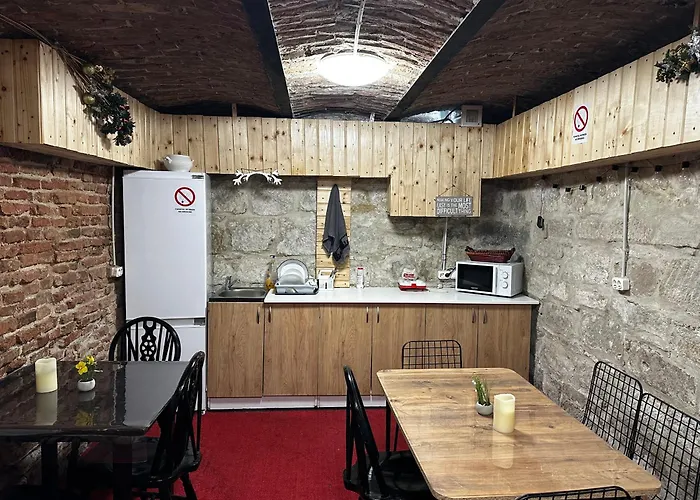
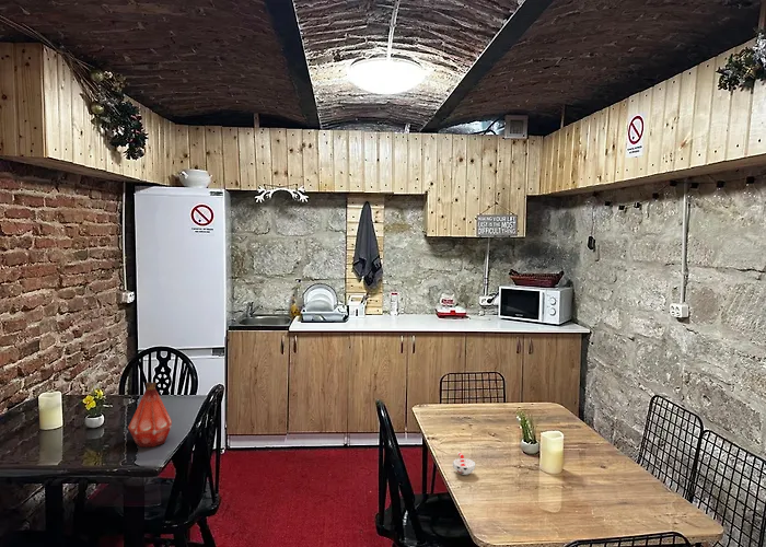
+ cup (463, 465)
+ bottle (150, 412)
